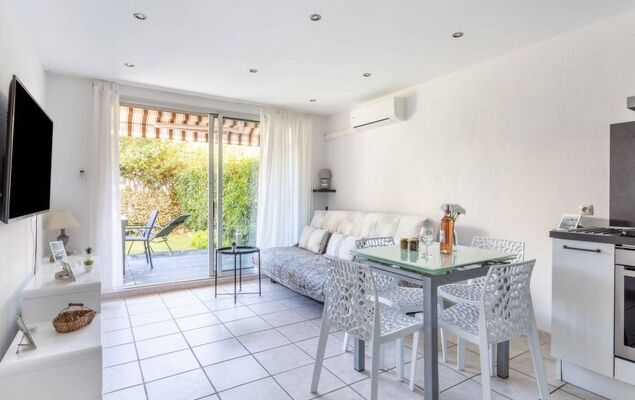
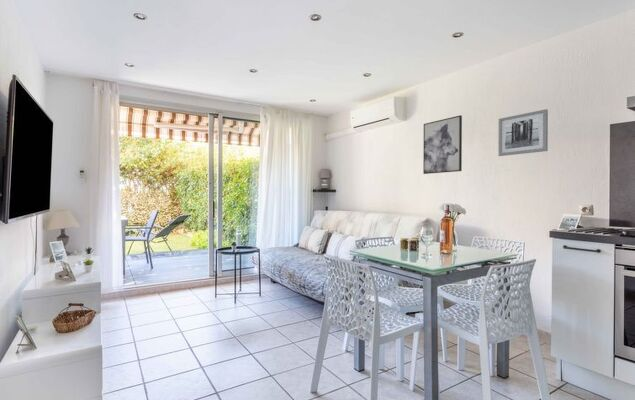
+ wall art (521, 134)
+ wall art (441, 146)
